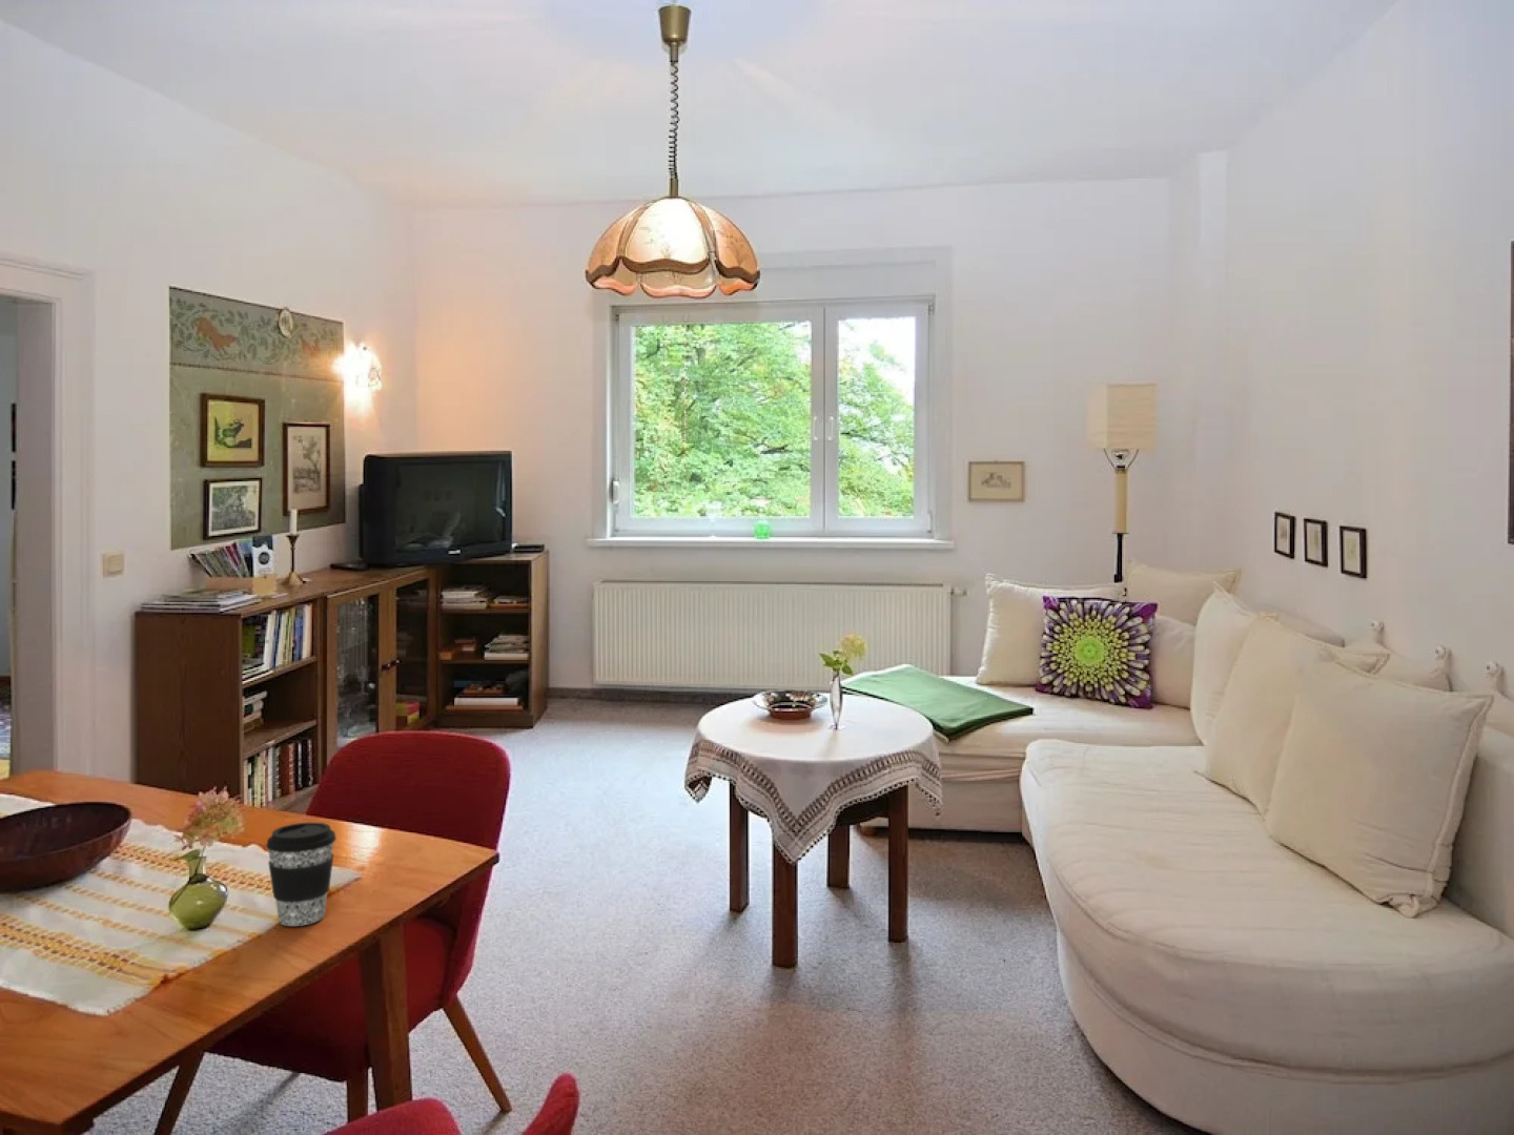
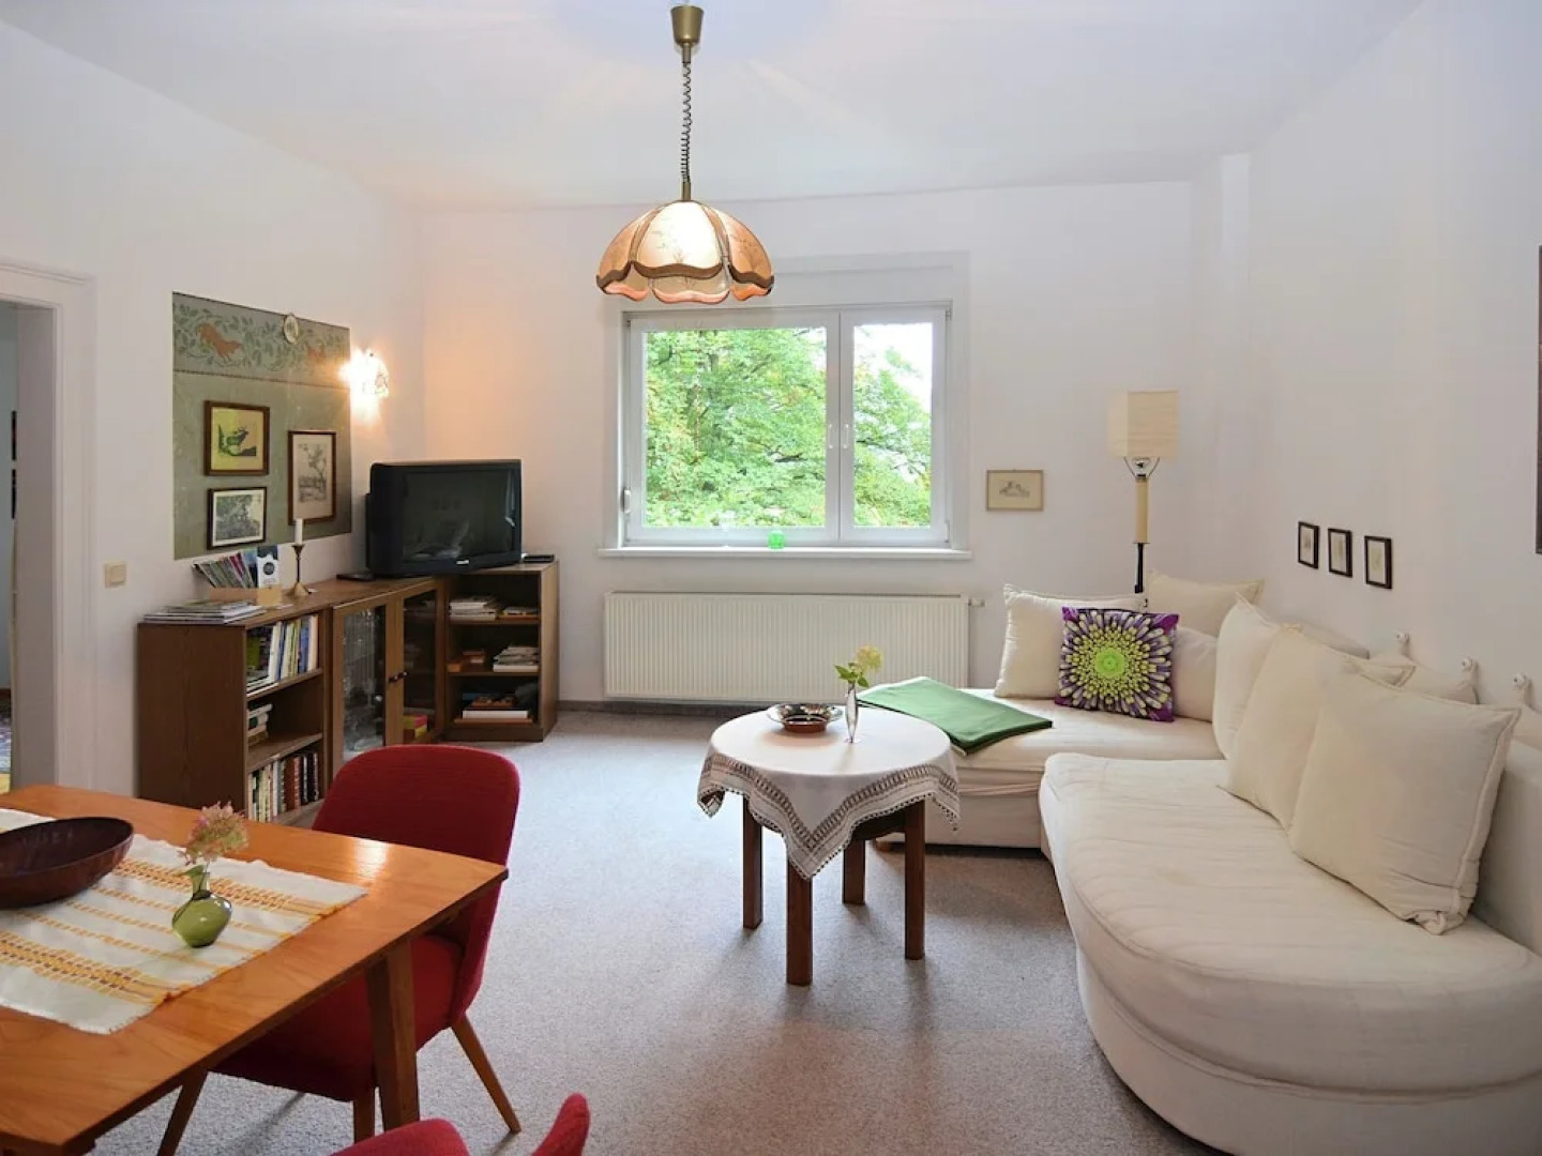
- coffee cup (302, 874)
